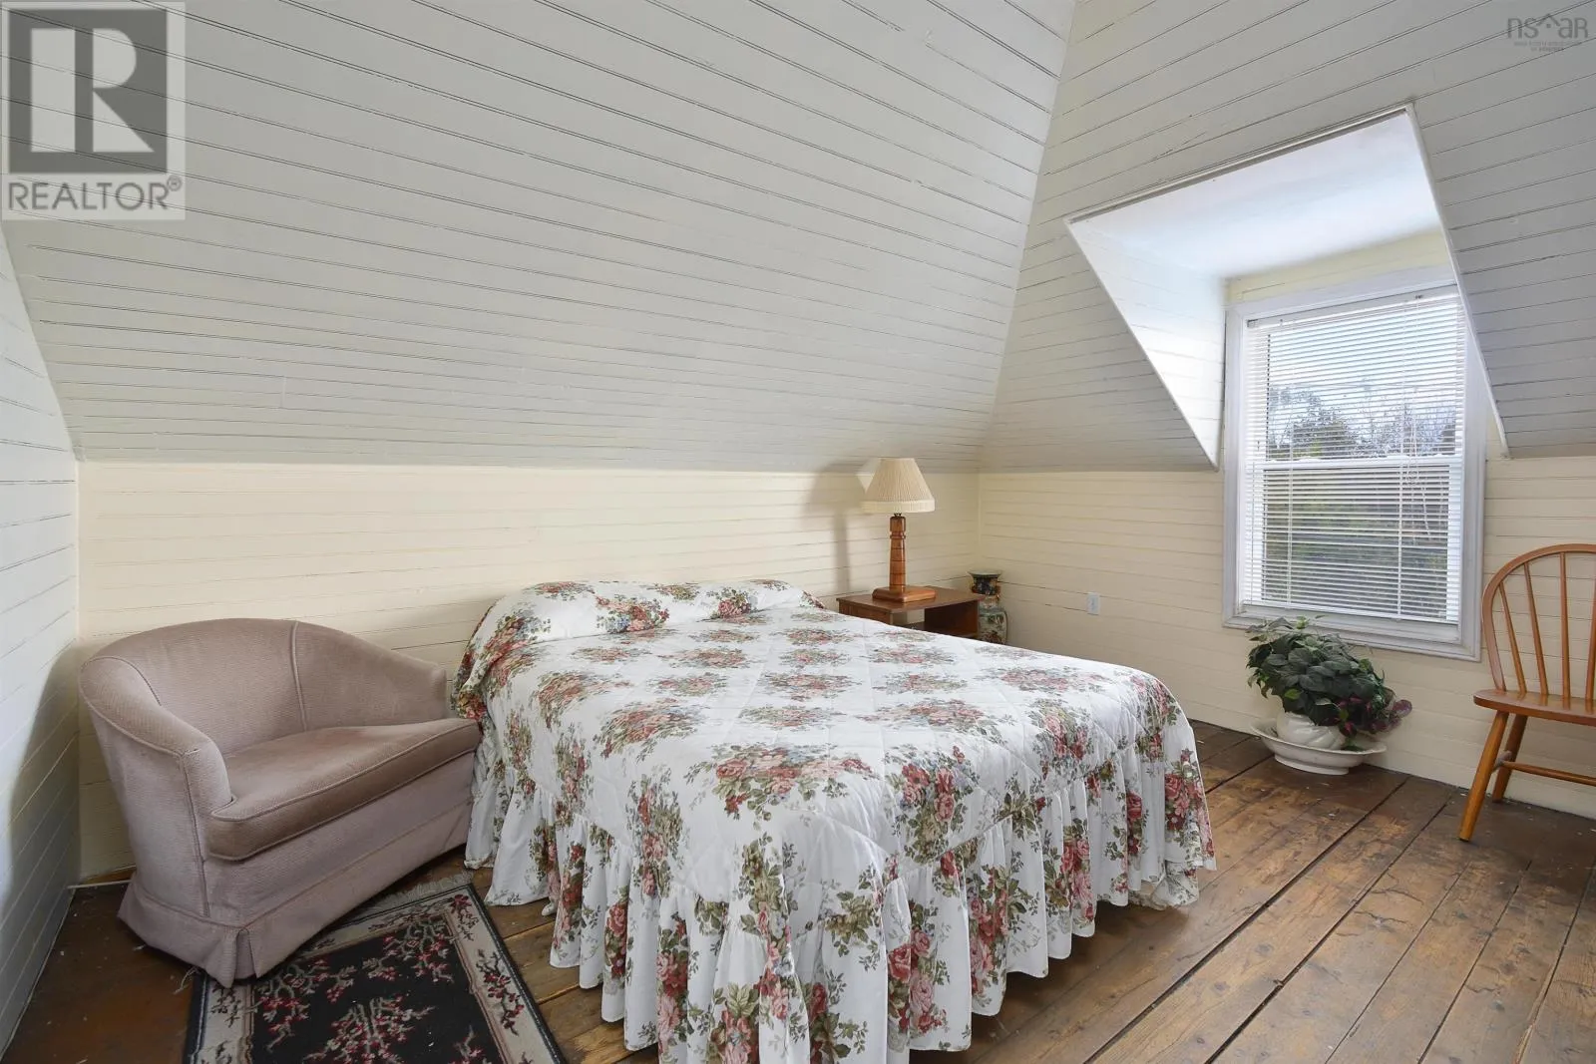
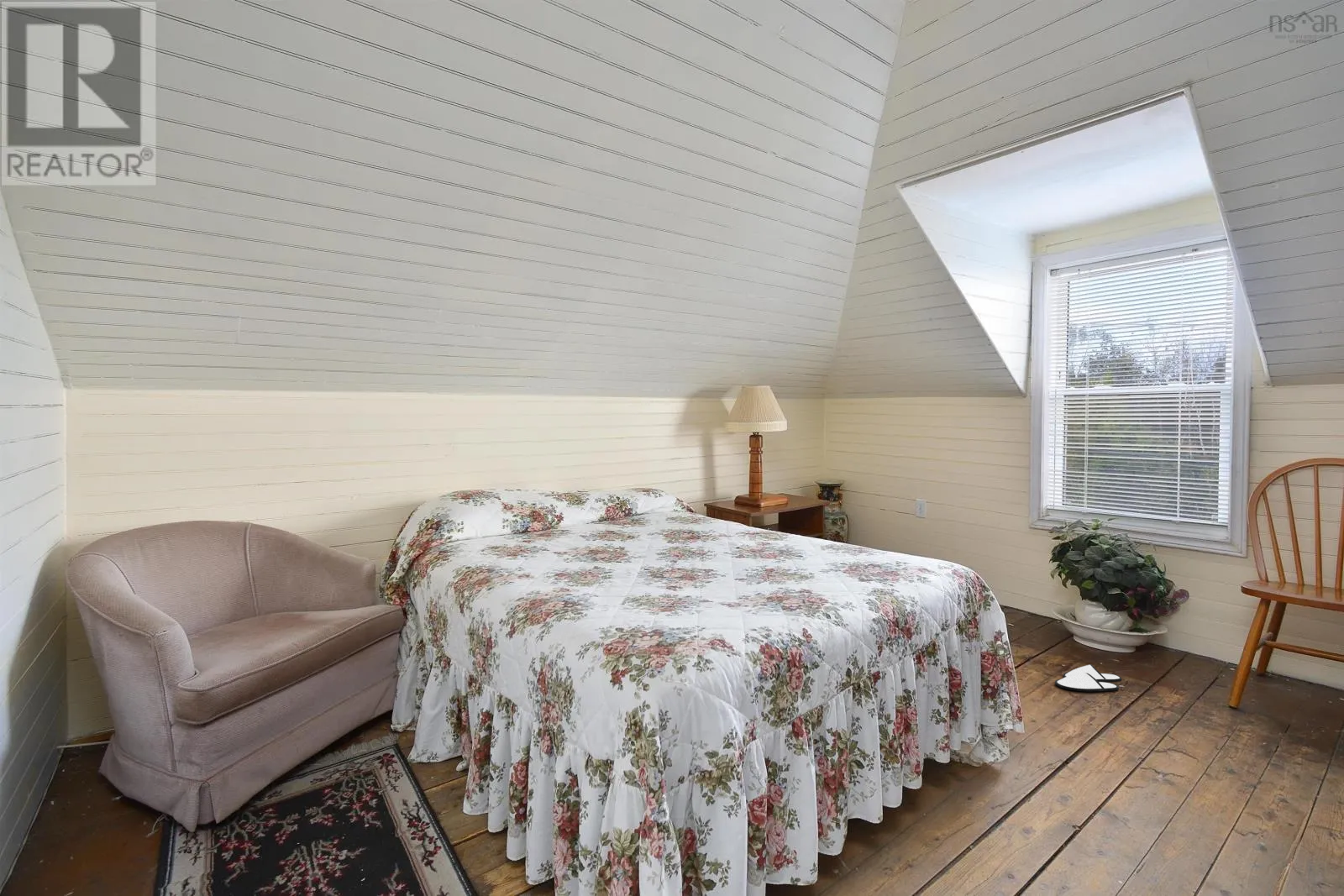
+ slippers (1089, 675)
